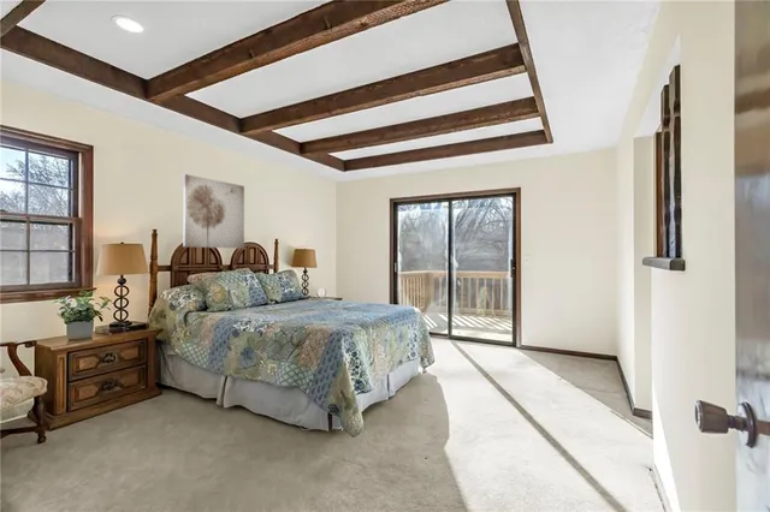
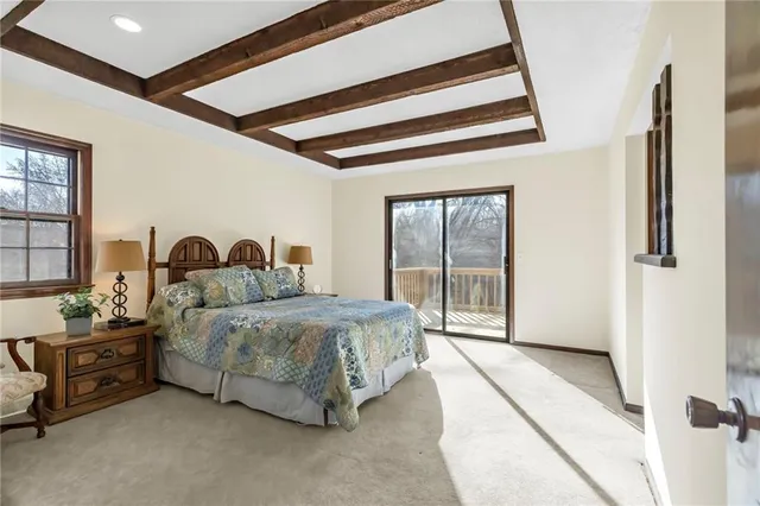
- wall art (215, 214)
